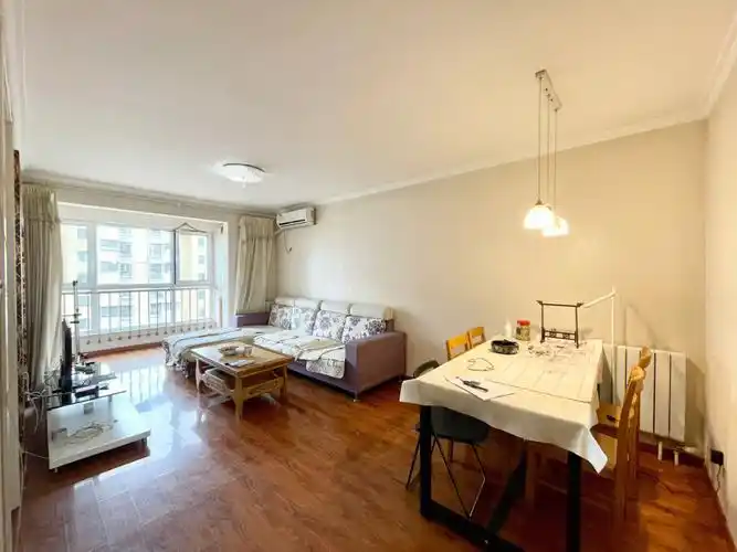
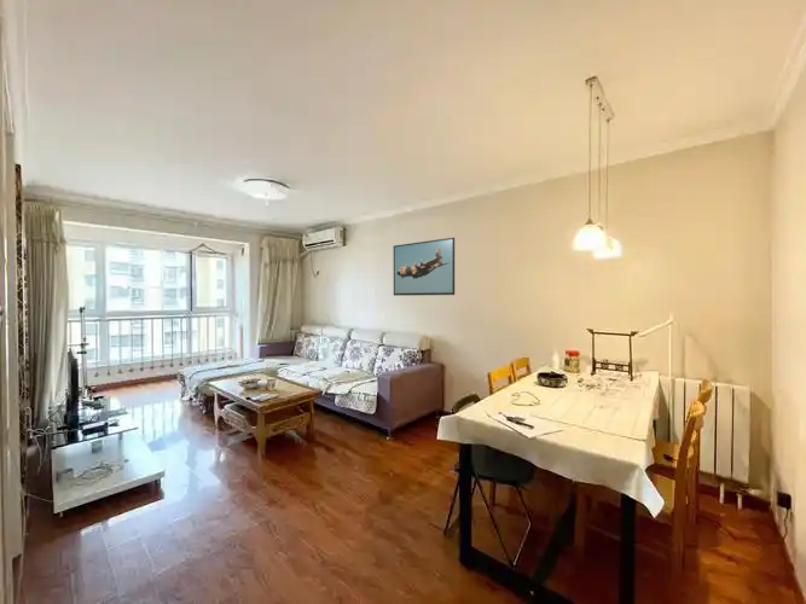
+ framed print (422, 268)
